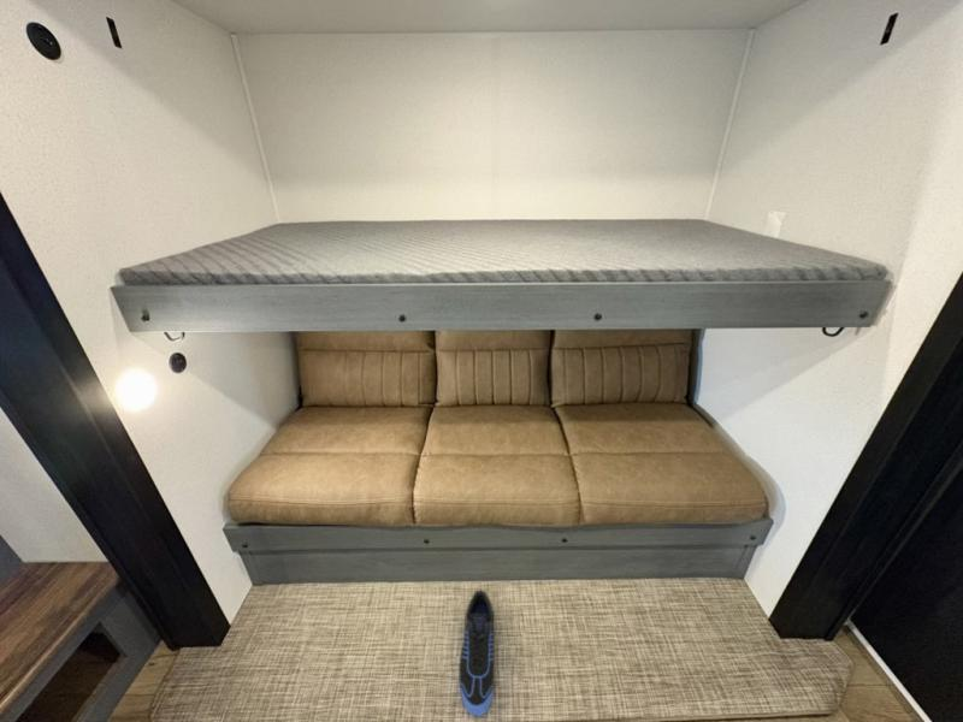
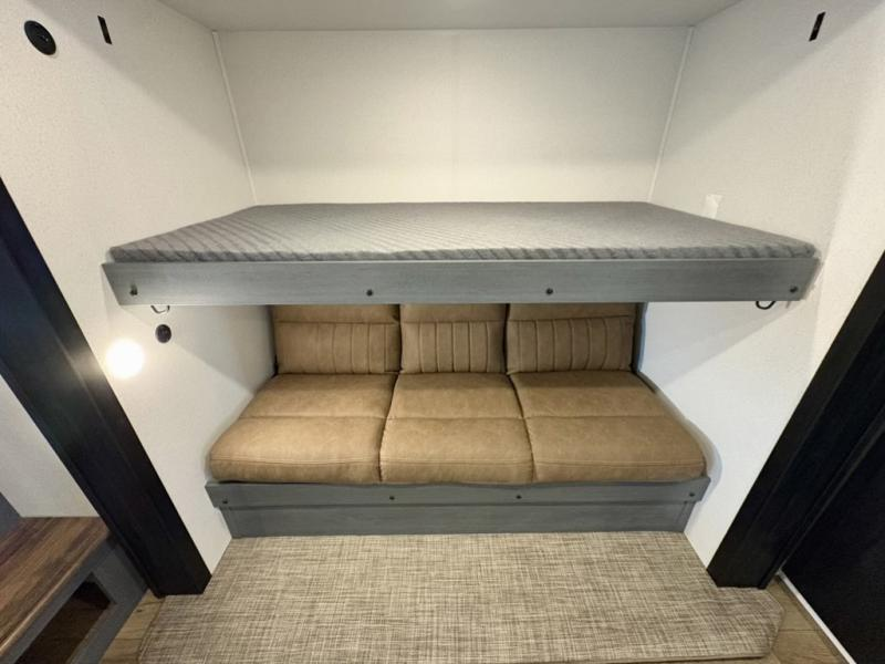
- sneaker (477, 645)
